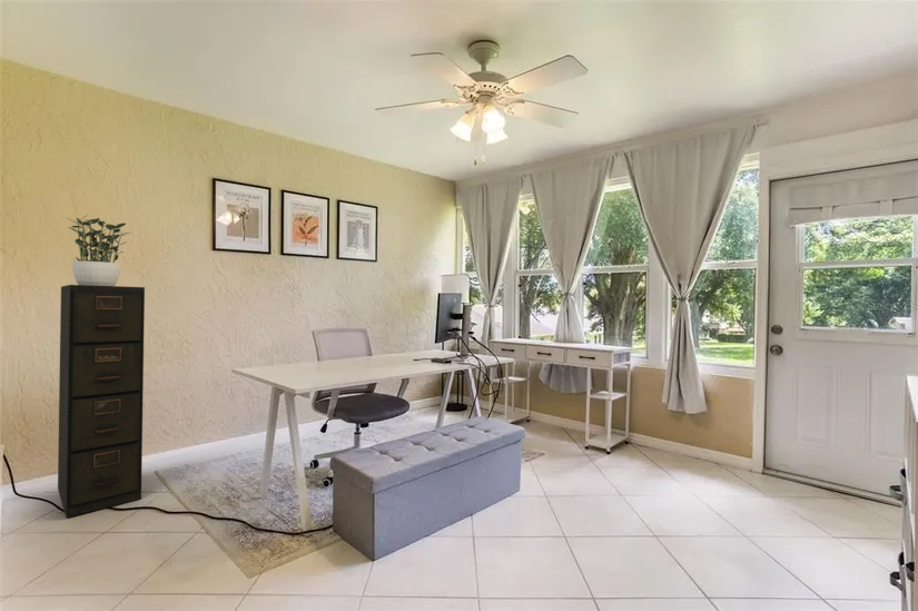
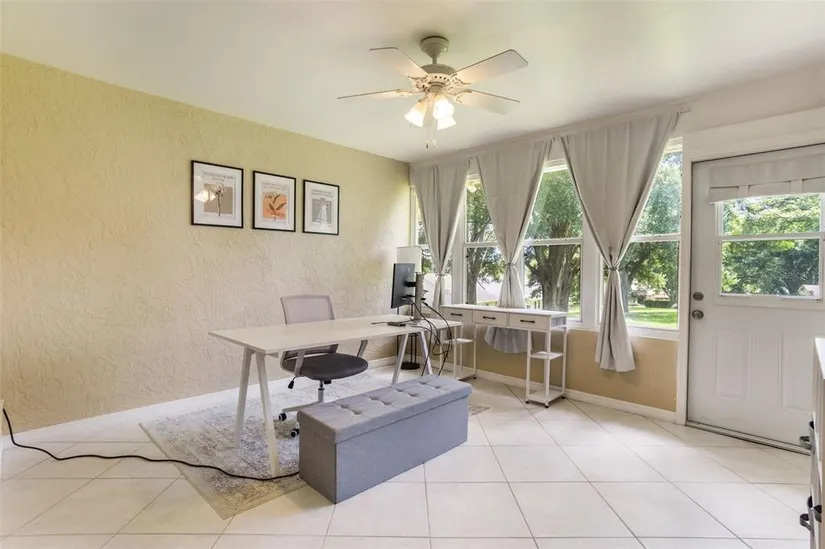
- filing cabinet (100, 390)
- potted plant (97, 250)
